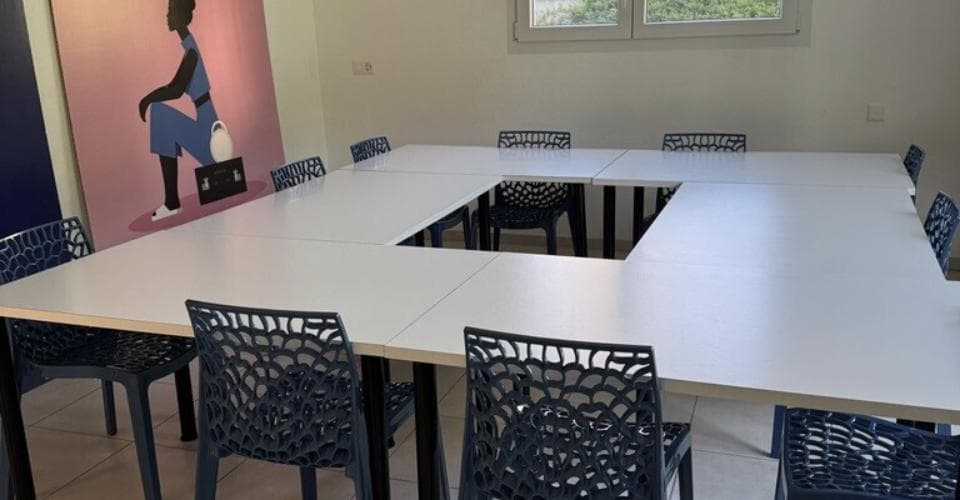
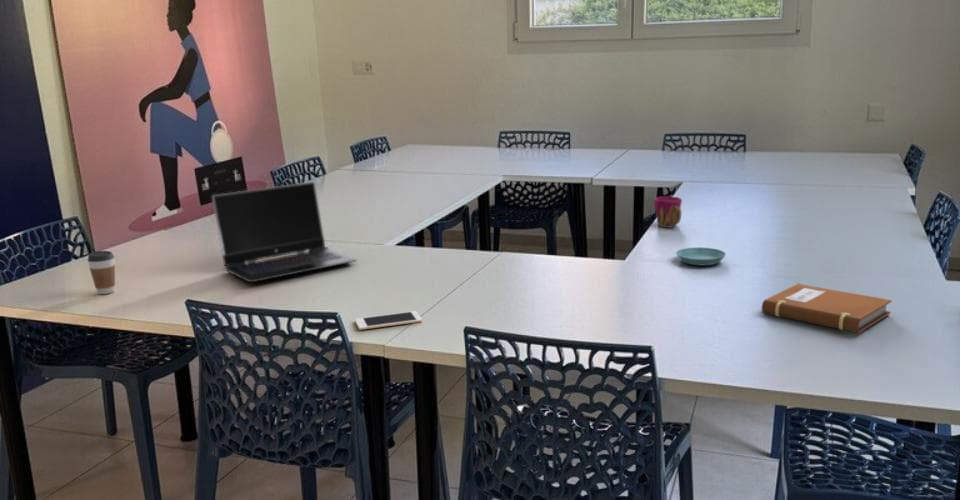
+ notebook (823, 306)
+ laptop computer (284, 230)
+ cell phone (388, 320)
+ cup (669, 212)
+ coffee cup (103, 272)
+ saucer (700, 257)
